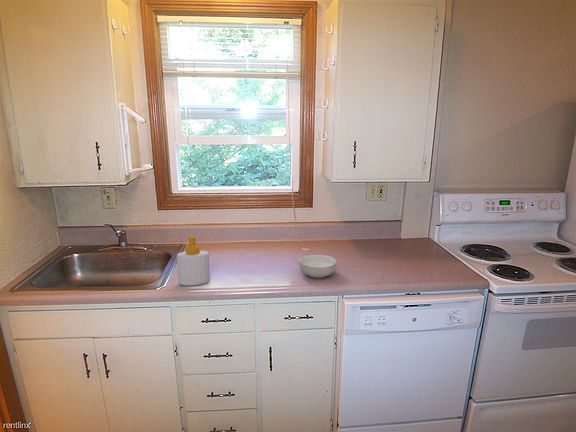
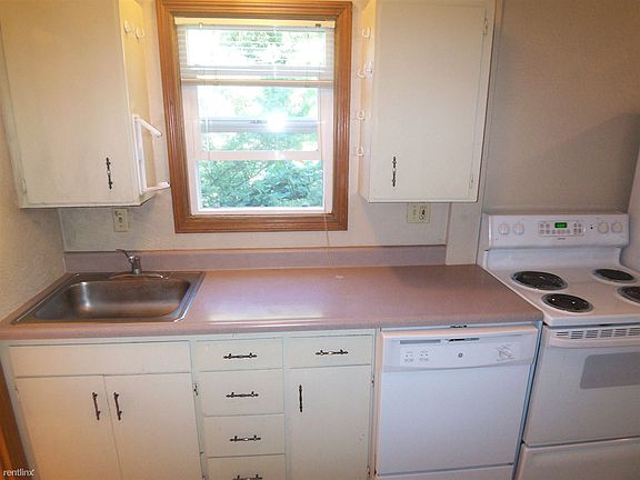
- soap bottle (193, 259)
- cereal bowl (317, 267)
